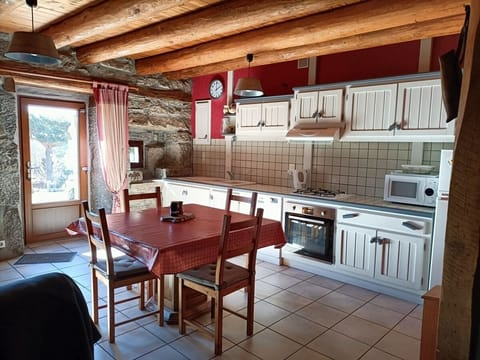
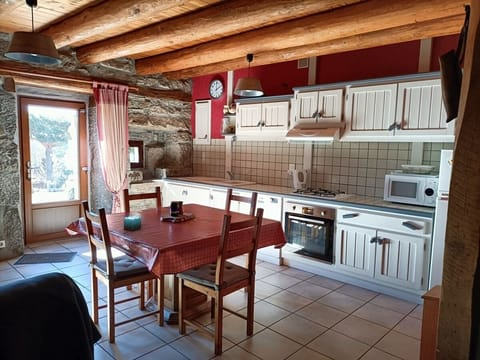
+ candle (132, 221)
